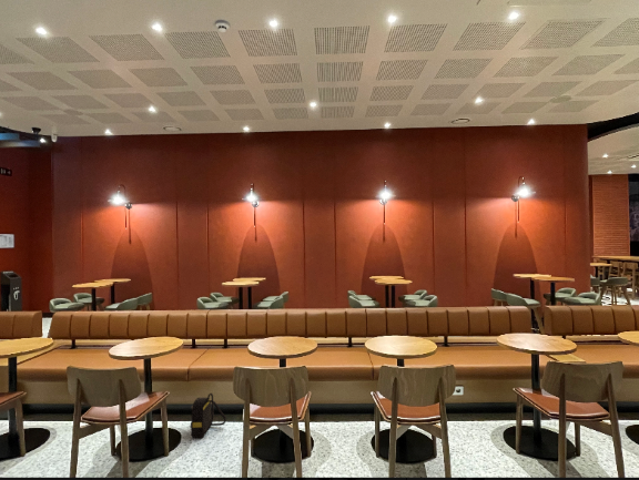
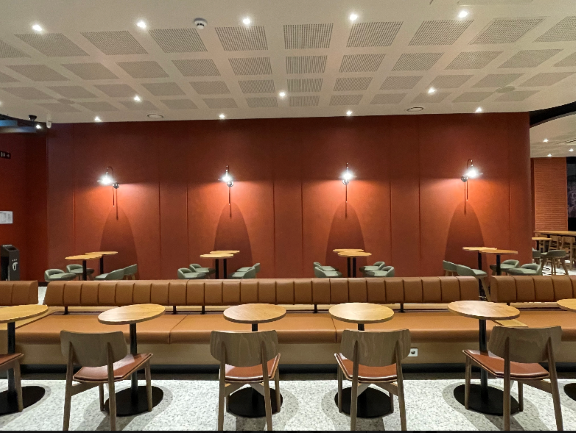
- backpack (207, 411)
